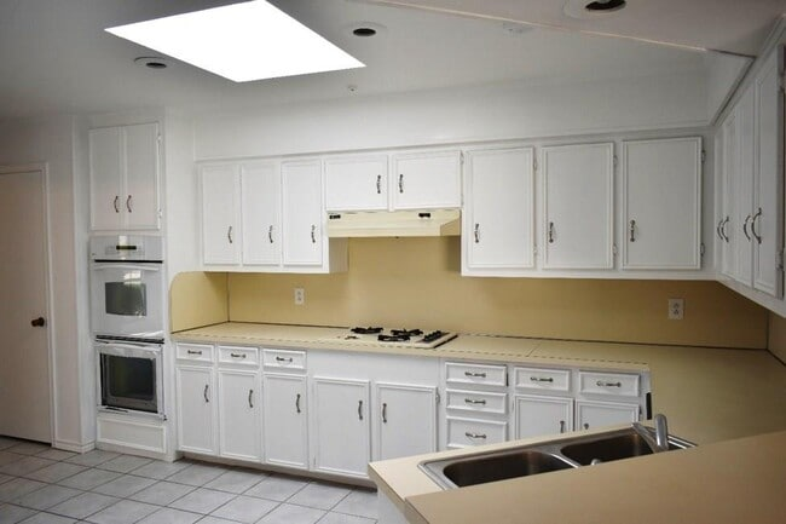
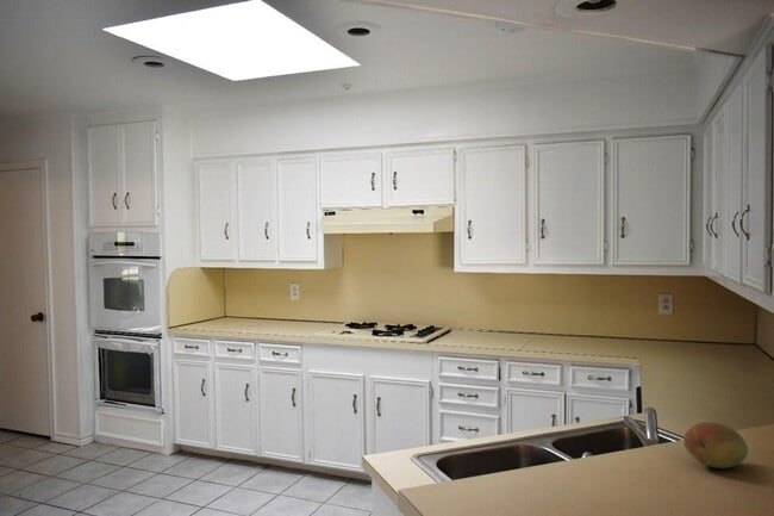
+ fruit (716, 443)
